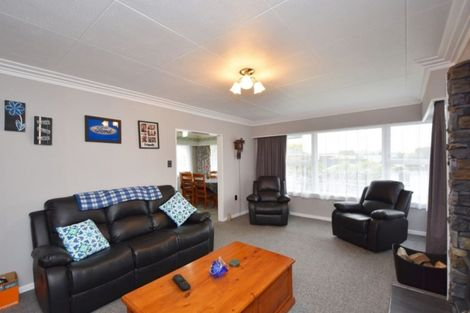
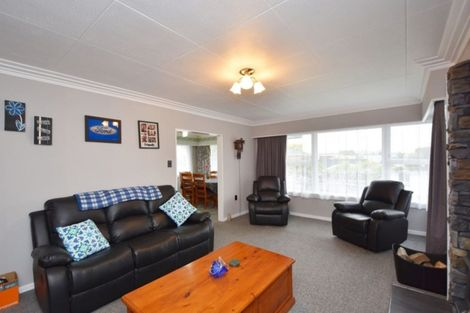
- remote control (181, 281)
